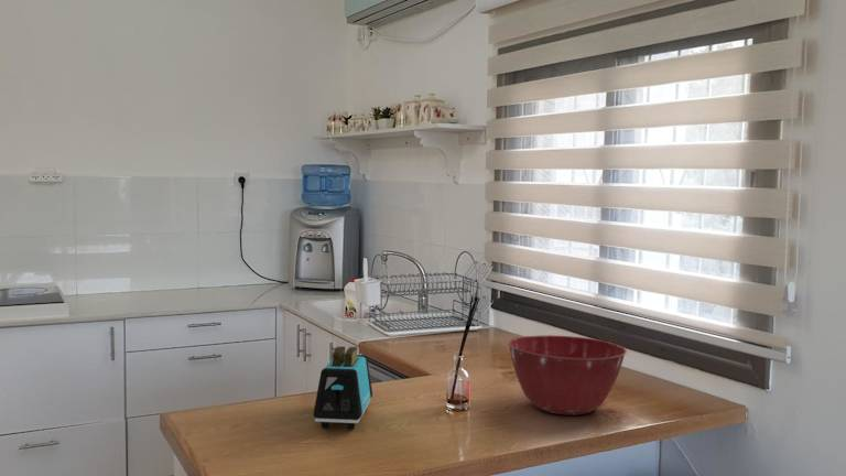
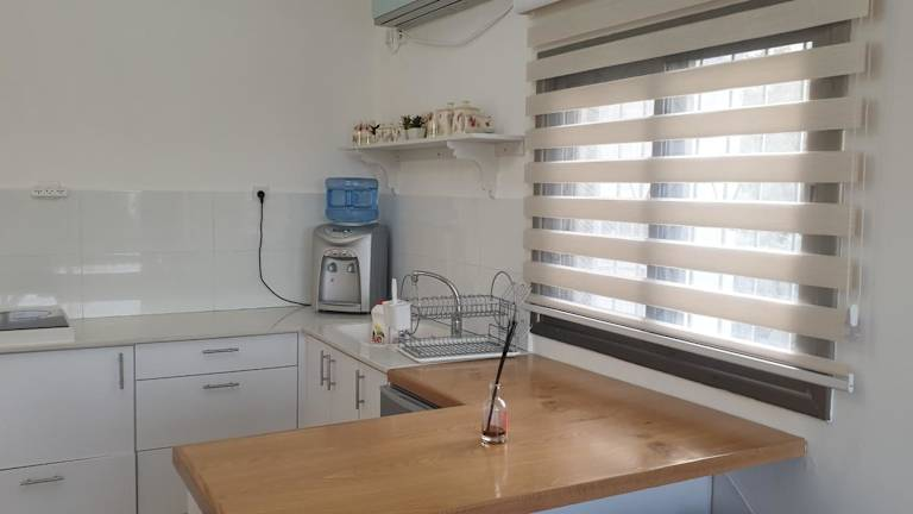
- mixing bowl (565, 376)
- toaster (344, 382)
